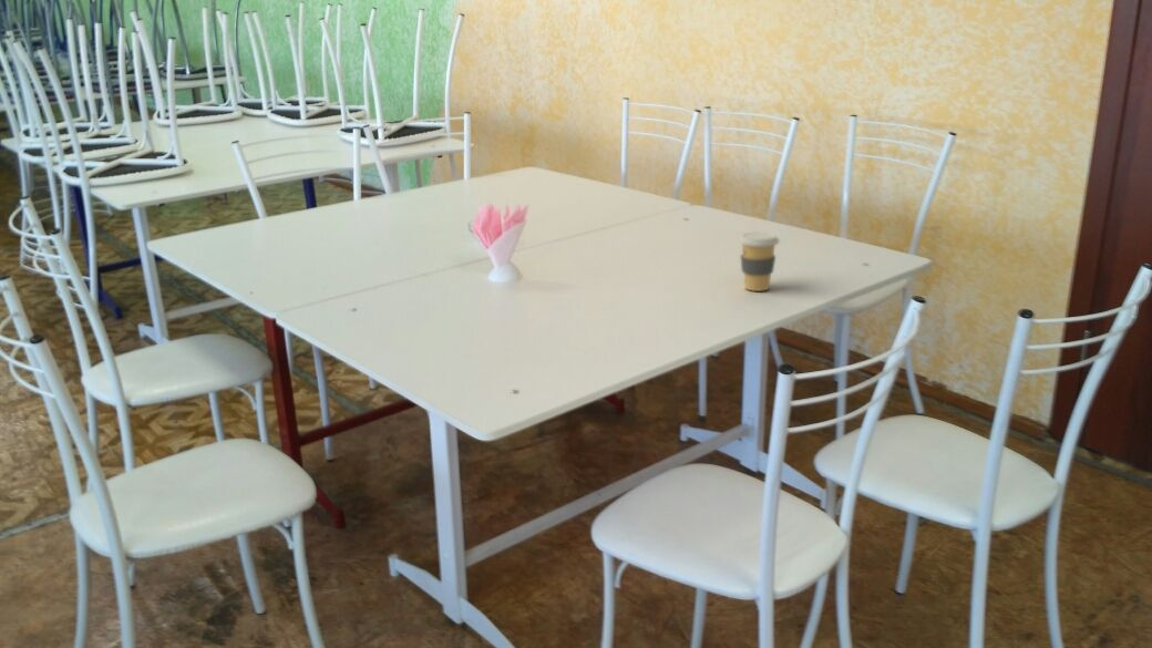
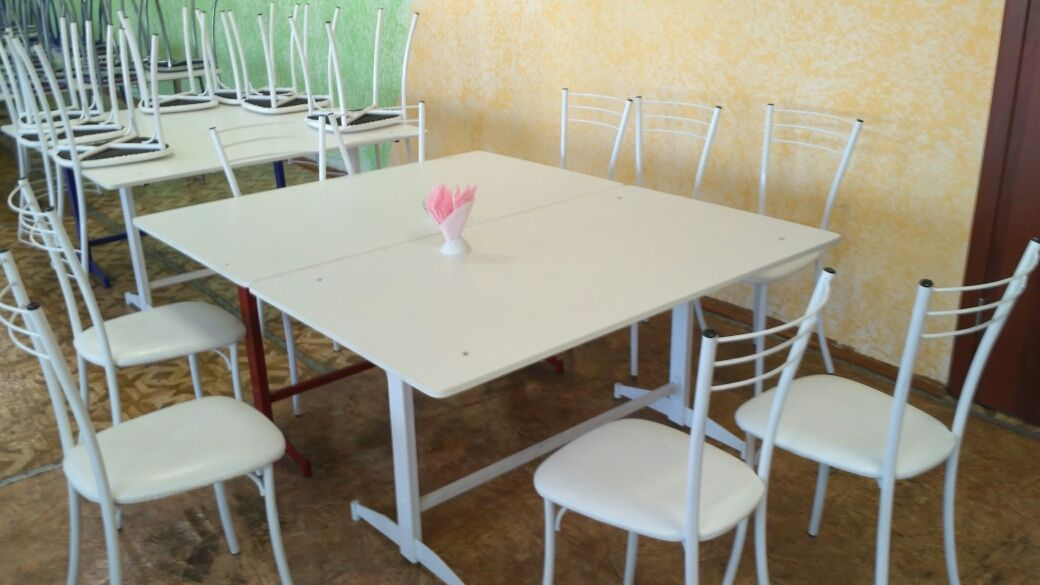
- coffee cup (758, 261)
